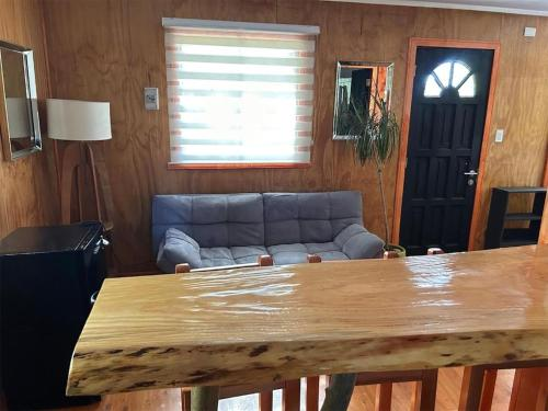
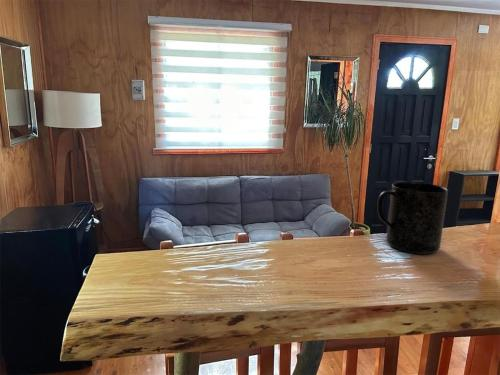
+ mug (408, 216)
